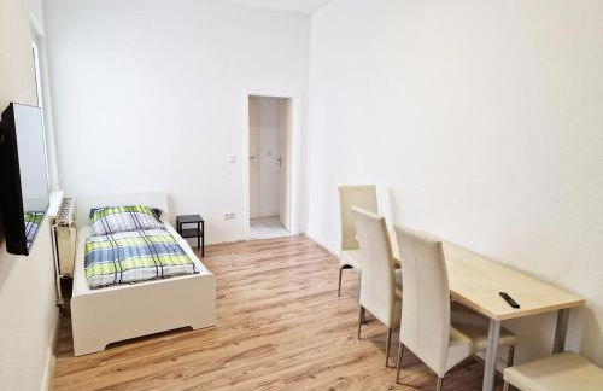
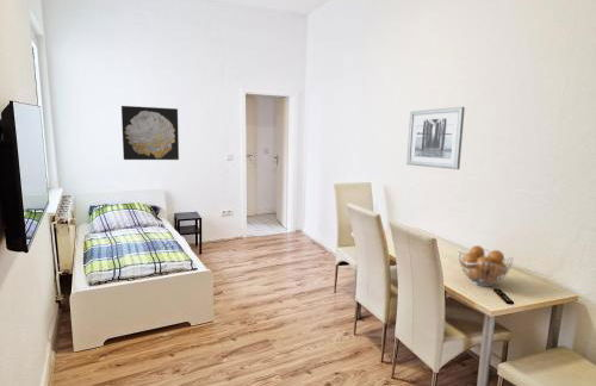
+ wall art (433, 138)
+ wall art (150, 133)
+ fruit basket (483, 264)
